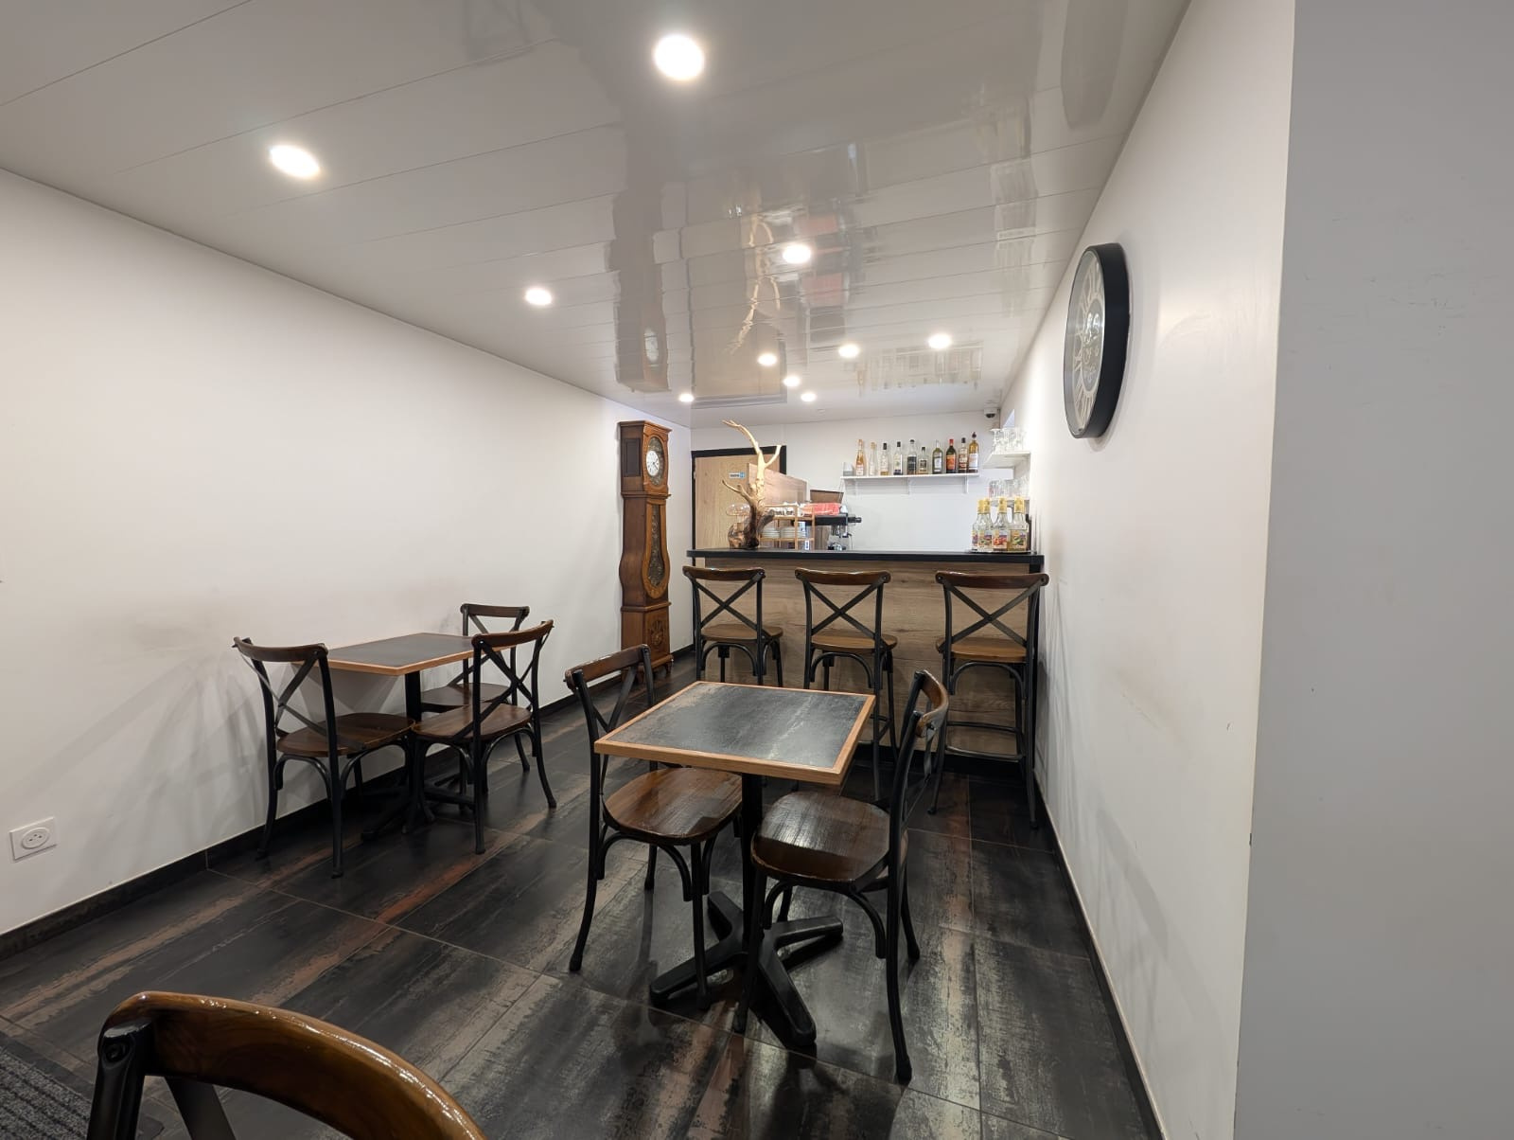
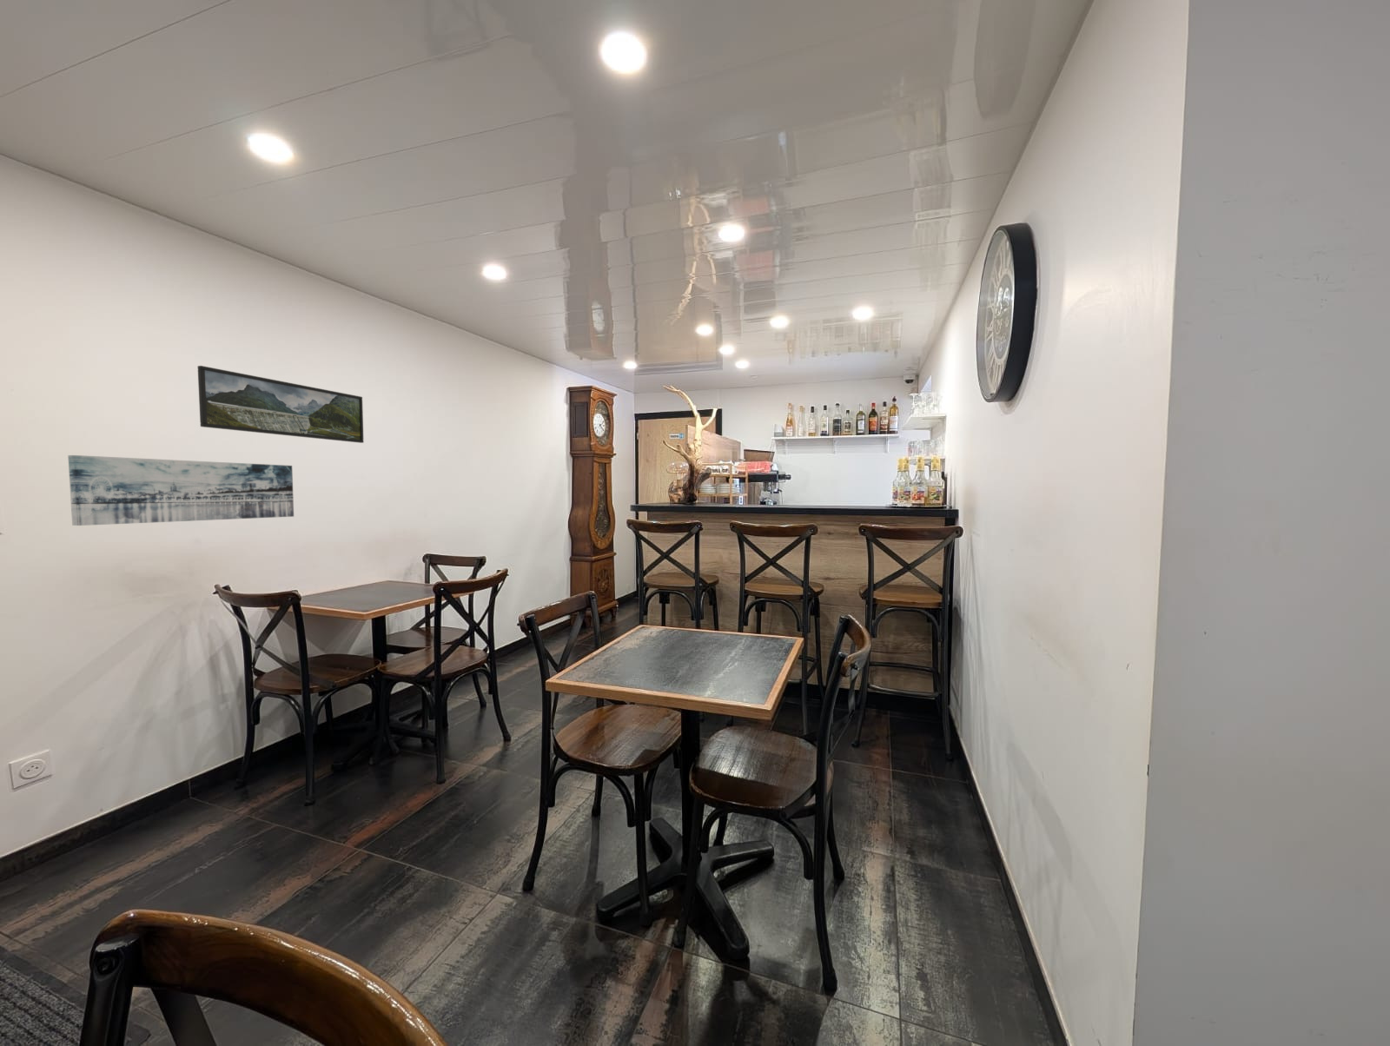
+ wall art (199, 491)
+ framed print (292, 409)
